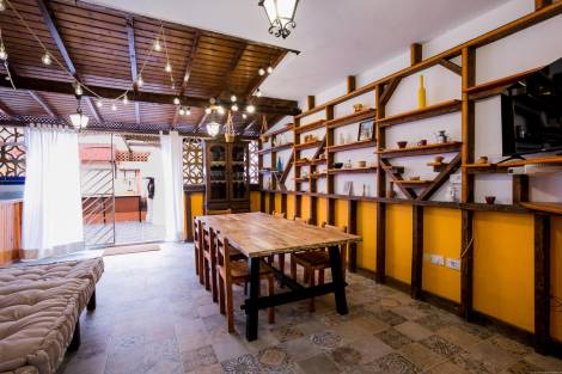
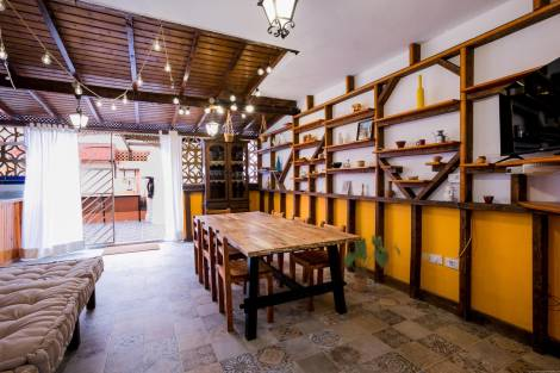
+ house plant (367, 262)
